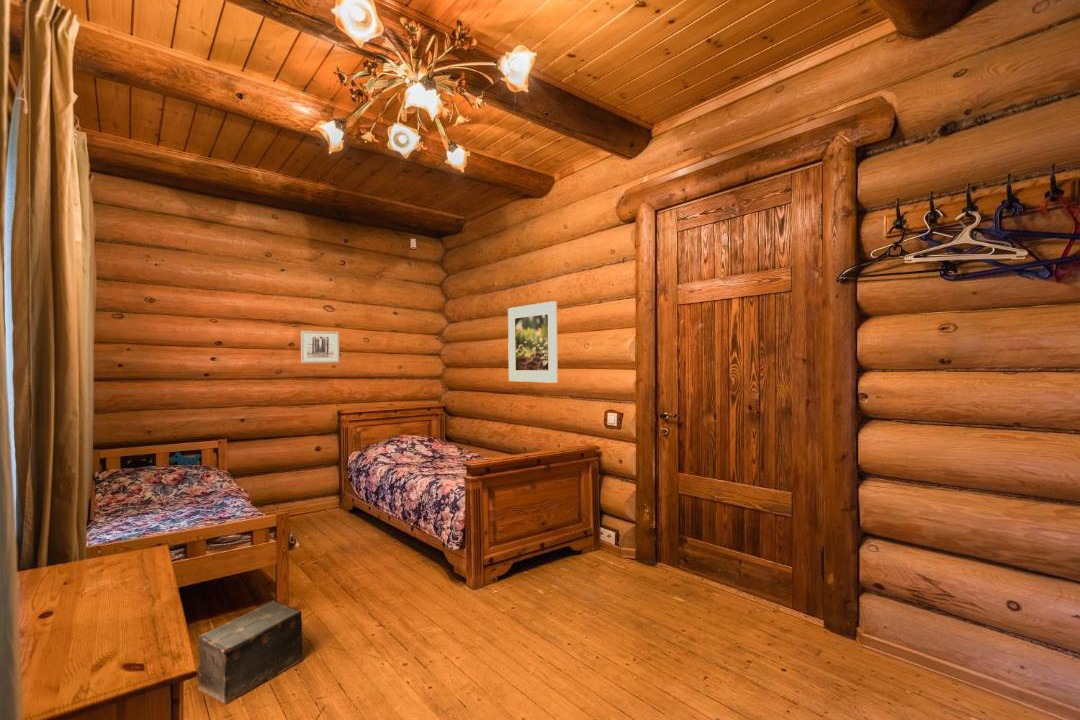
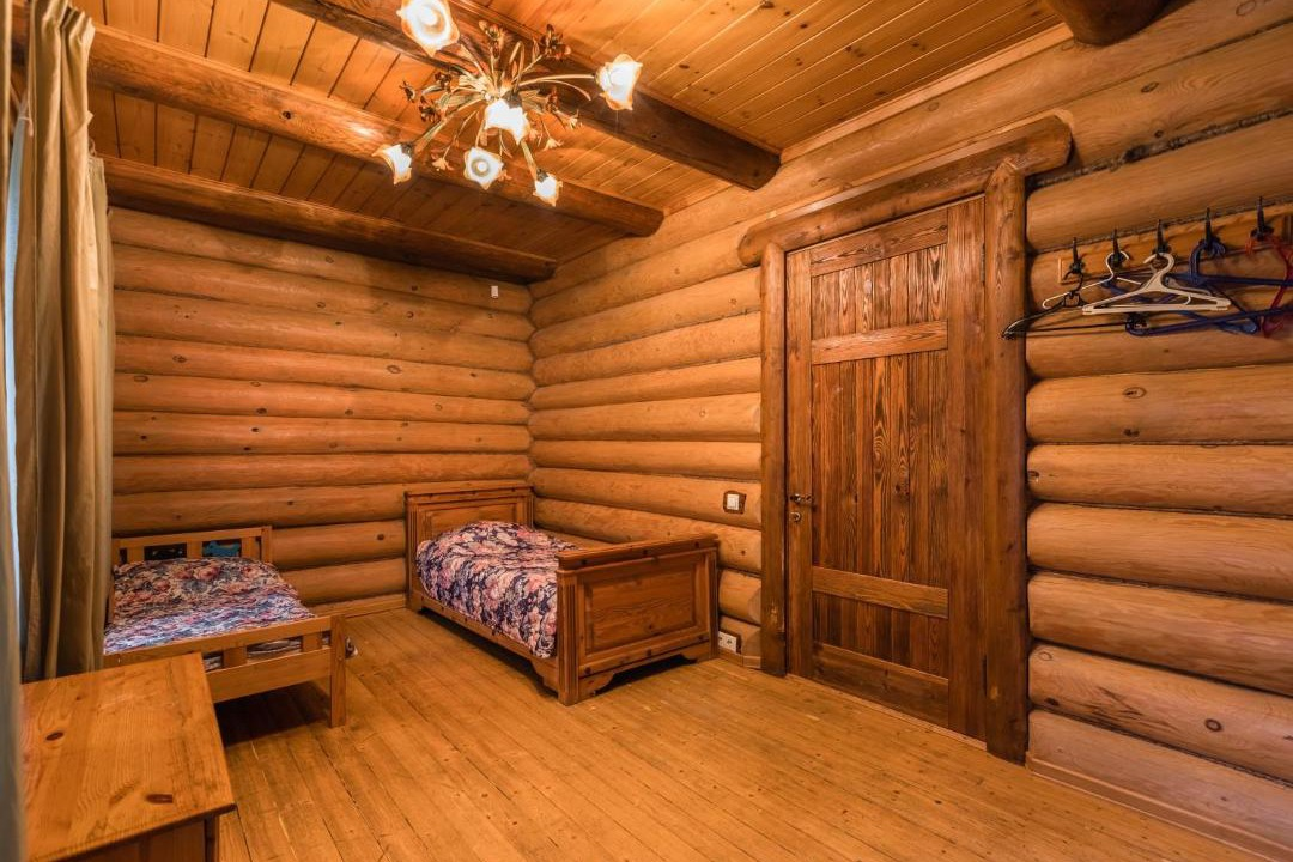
- wall art (320, 347)
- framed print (531, 343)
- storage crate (252, 647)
